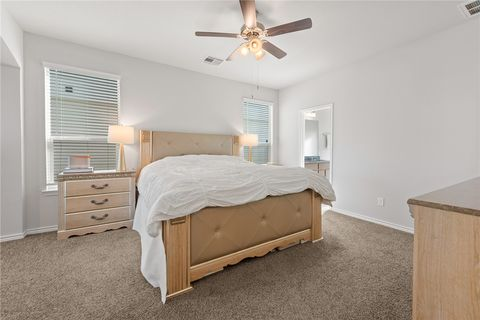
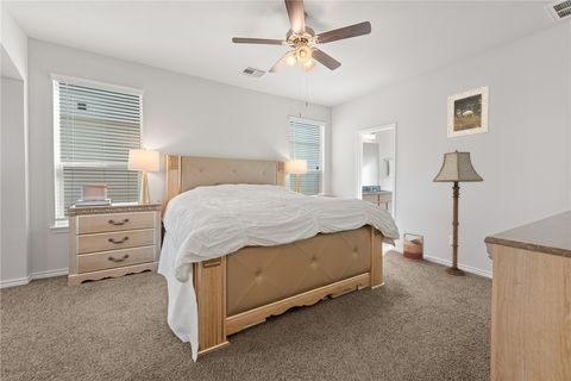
+ floor lamp (456, 211)
+ basket (413, 245)
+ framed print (466, 113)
